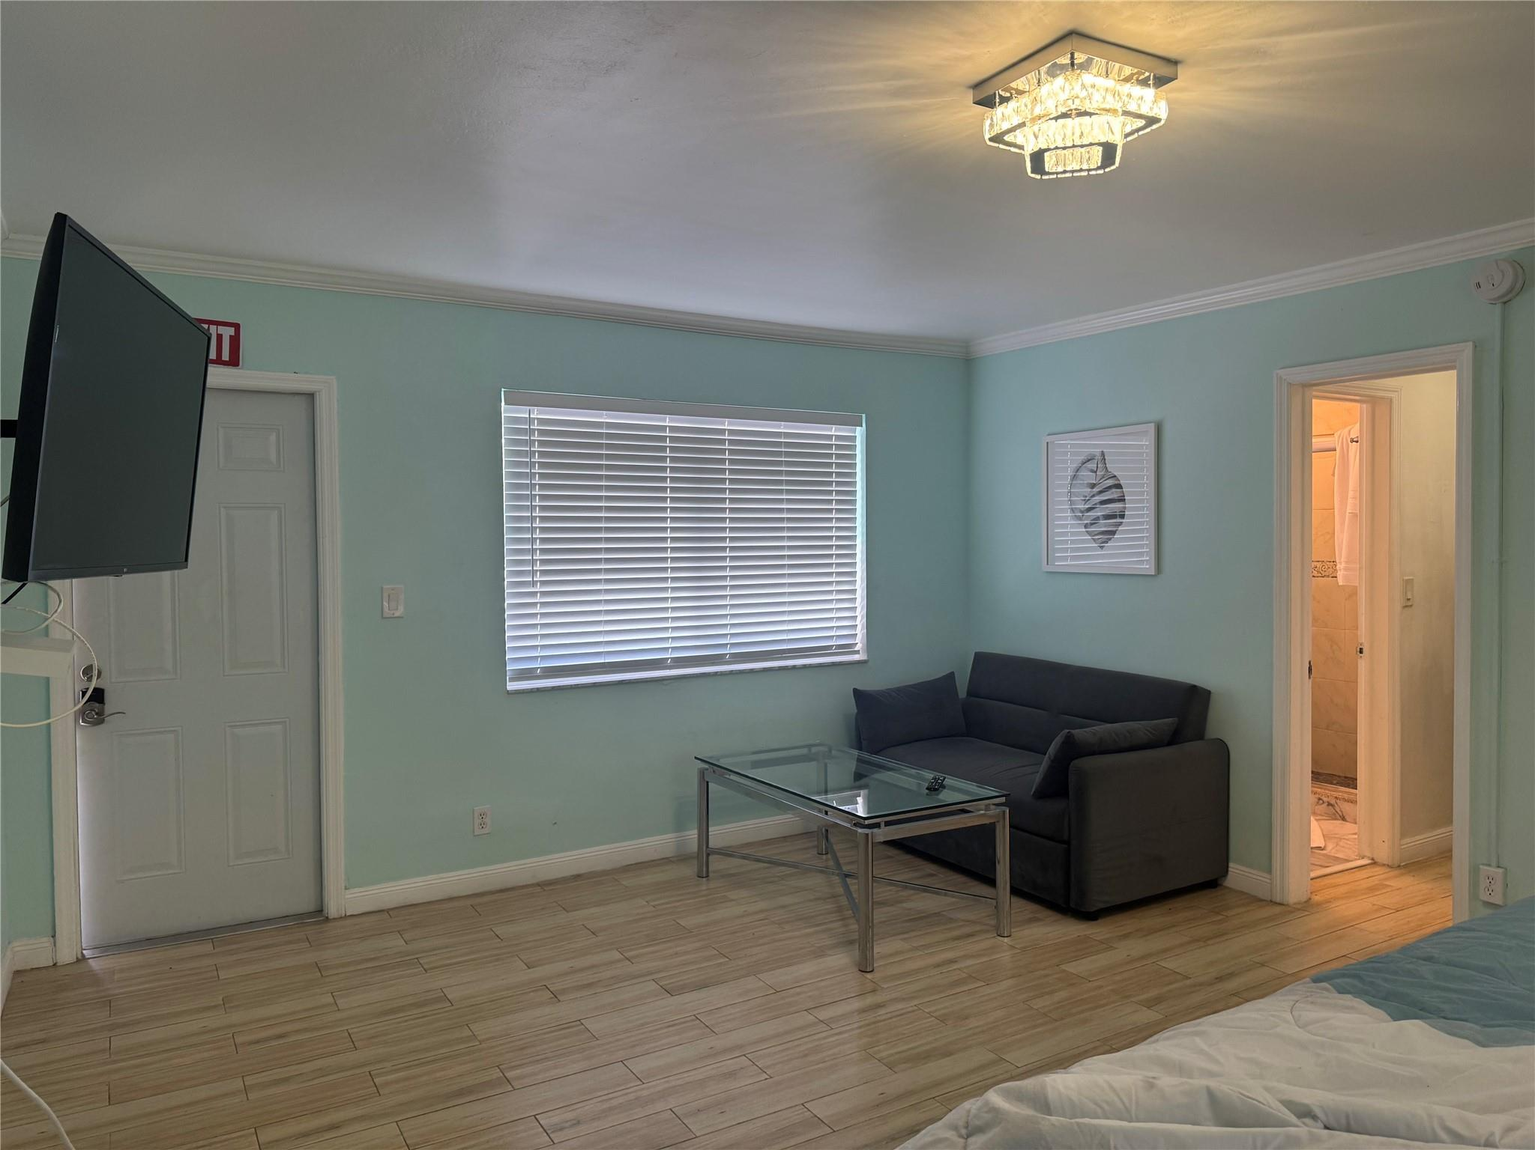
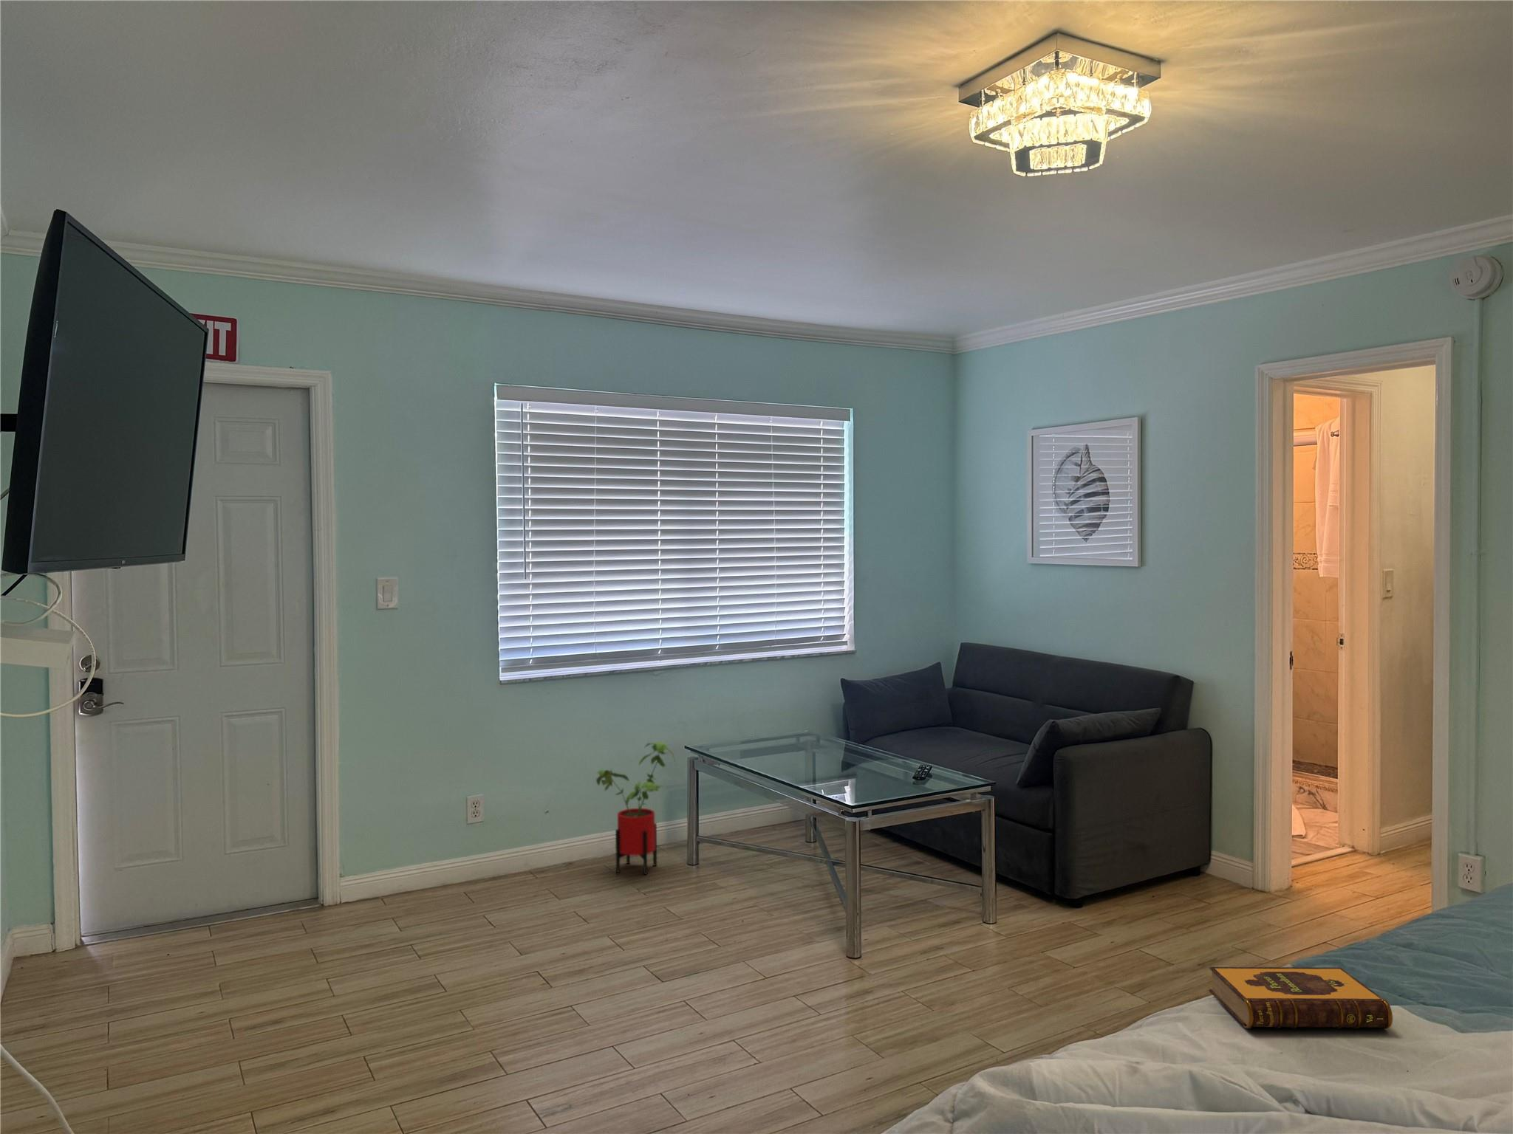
+ hardback book (1296, 997)
+ house plant (641, 805)
